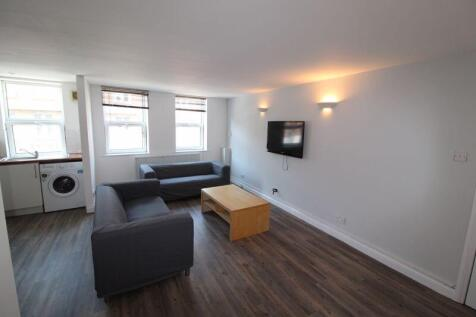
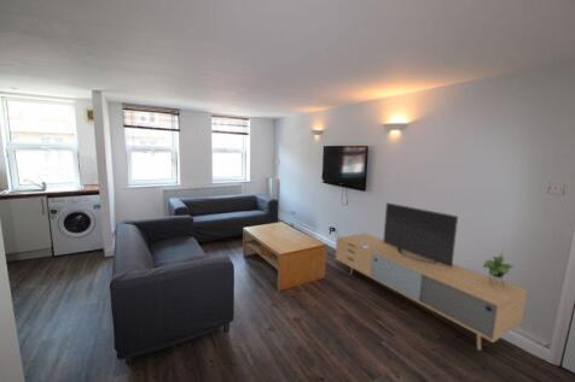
+ media console (411, 255)
